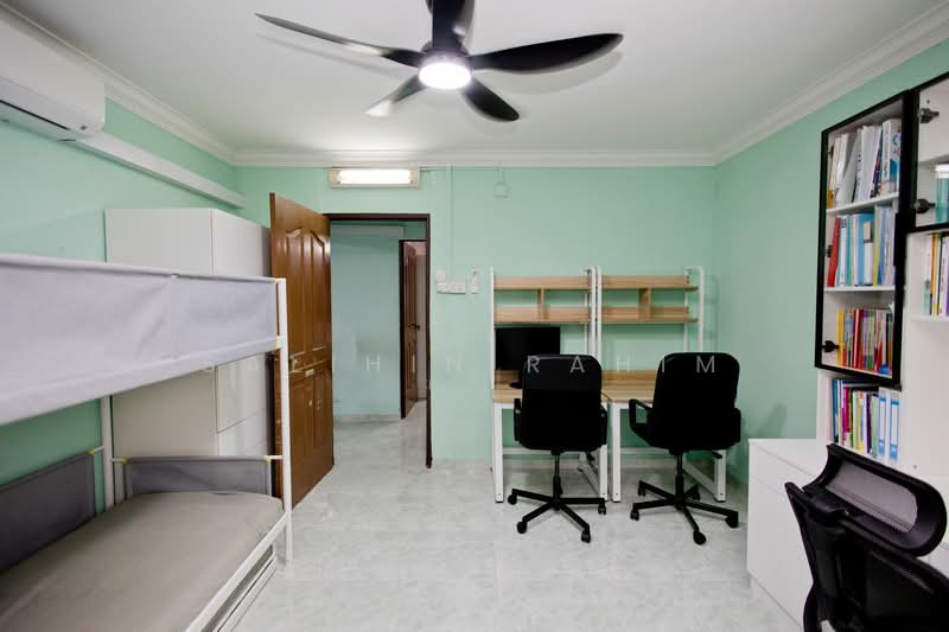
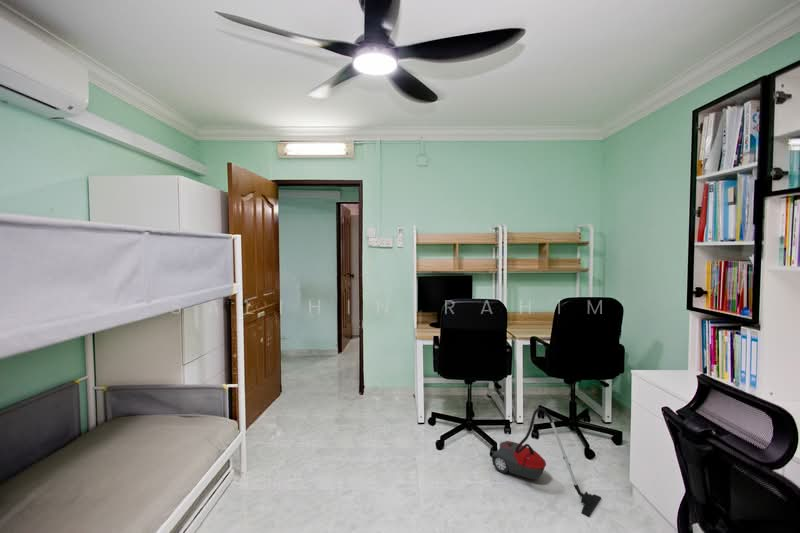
+ vacuum cleaner (535, 451)
